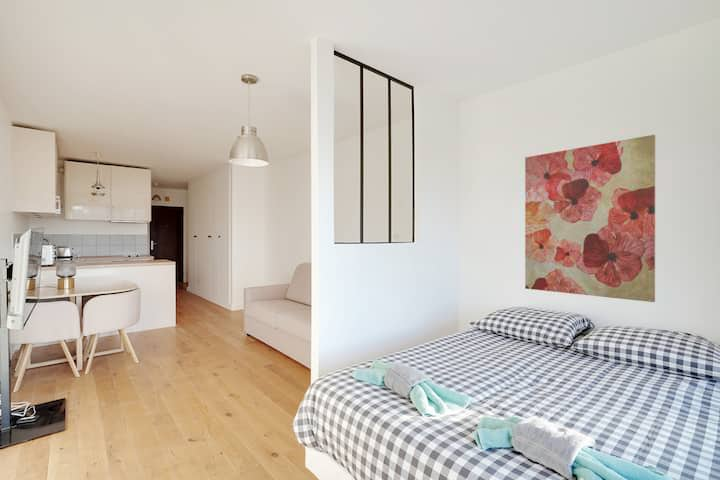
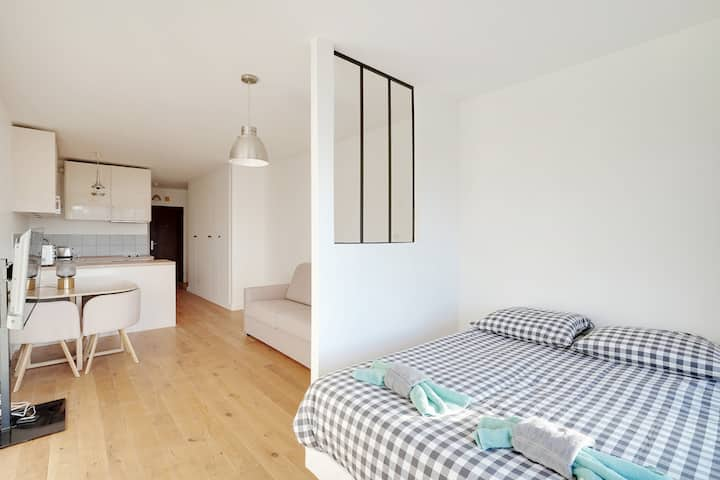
- wall art (582, 221)
